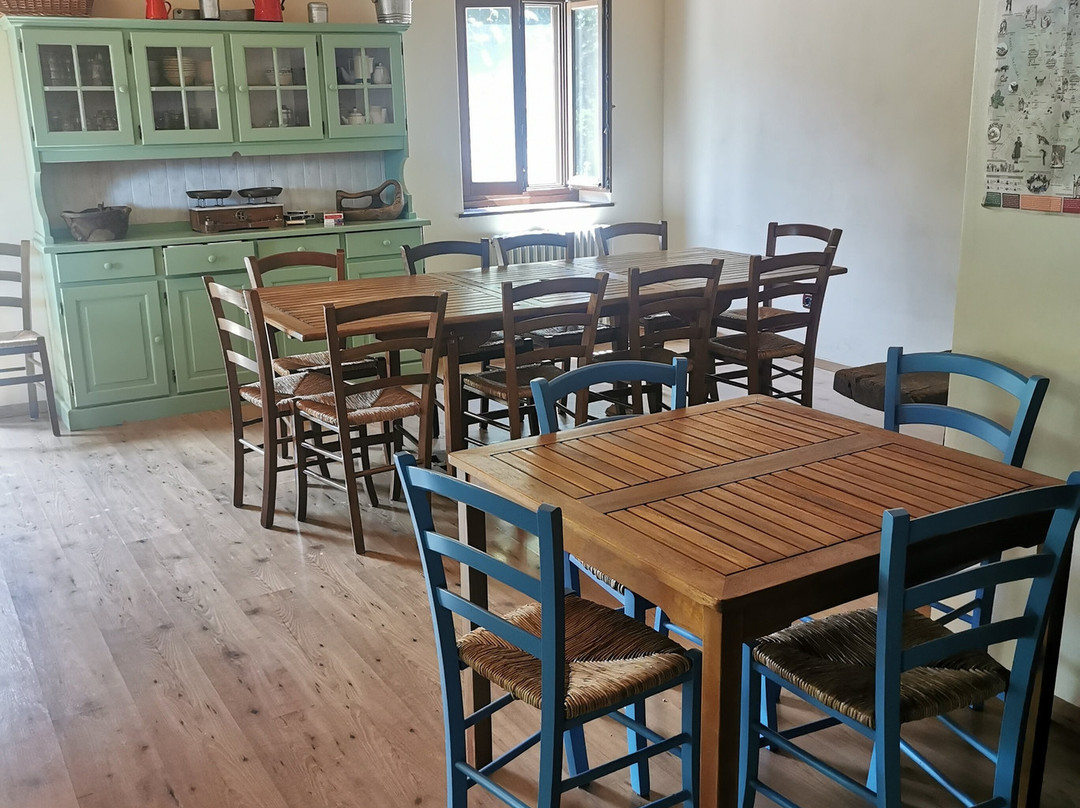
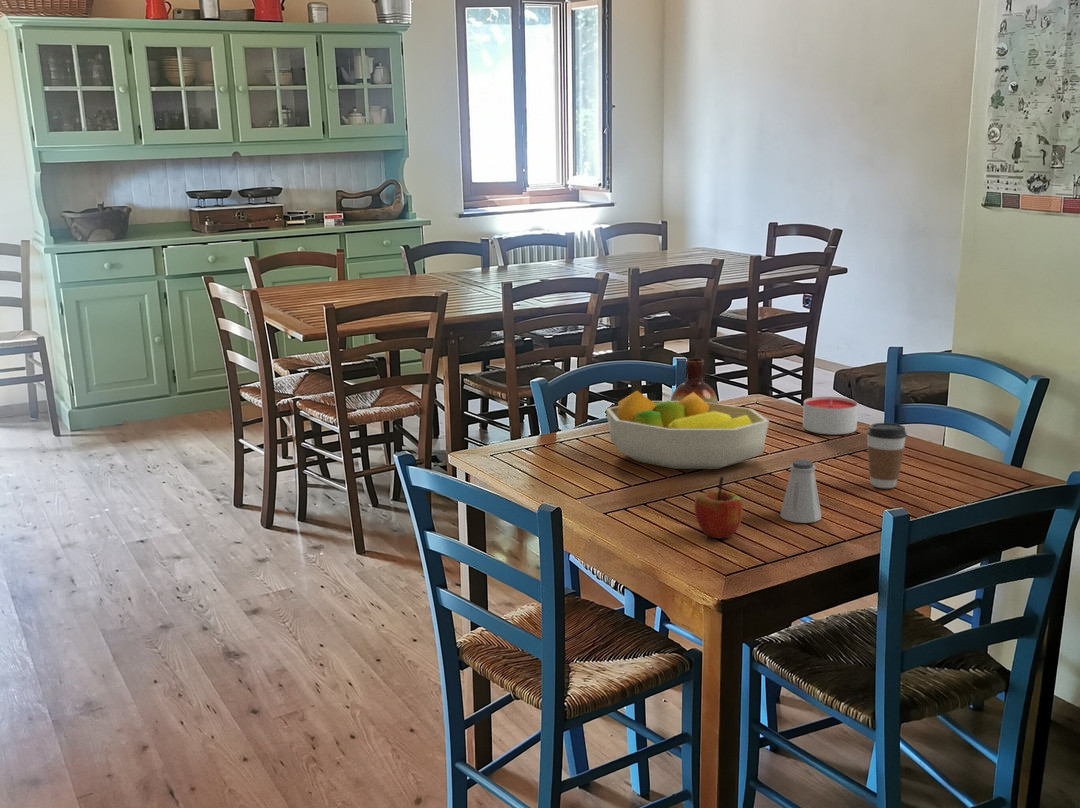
+ fruit bowl (684, 426)
+ apple (719, 506)
+ vase (694, 392)
+ saltshaker (801, 489)
+ candle (830, 414)
+ coffee cup (885, 455)
